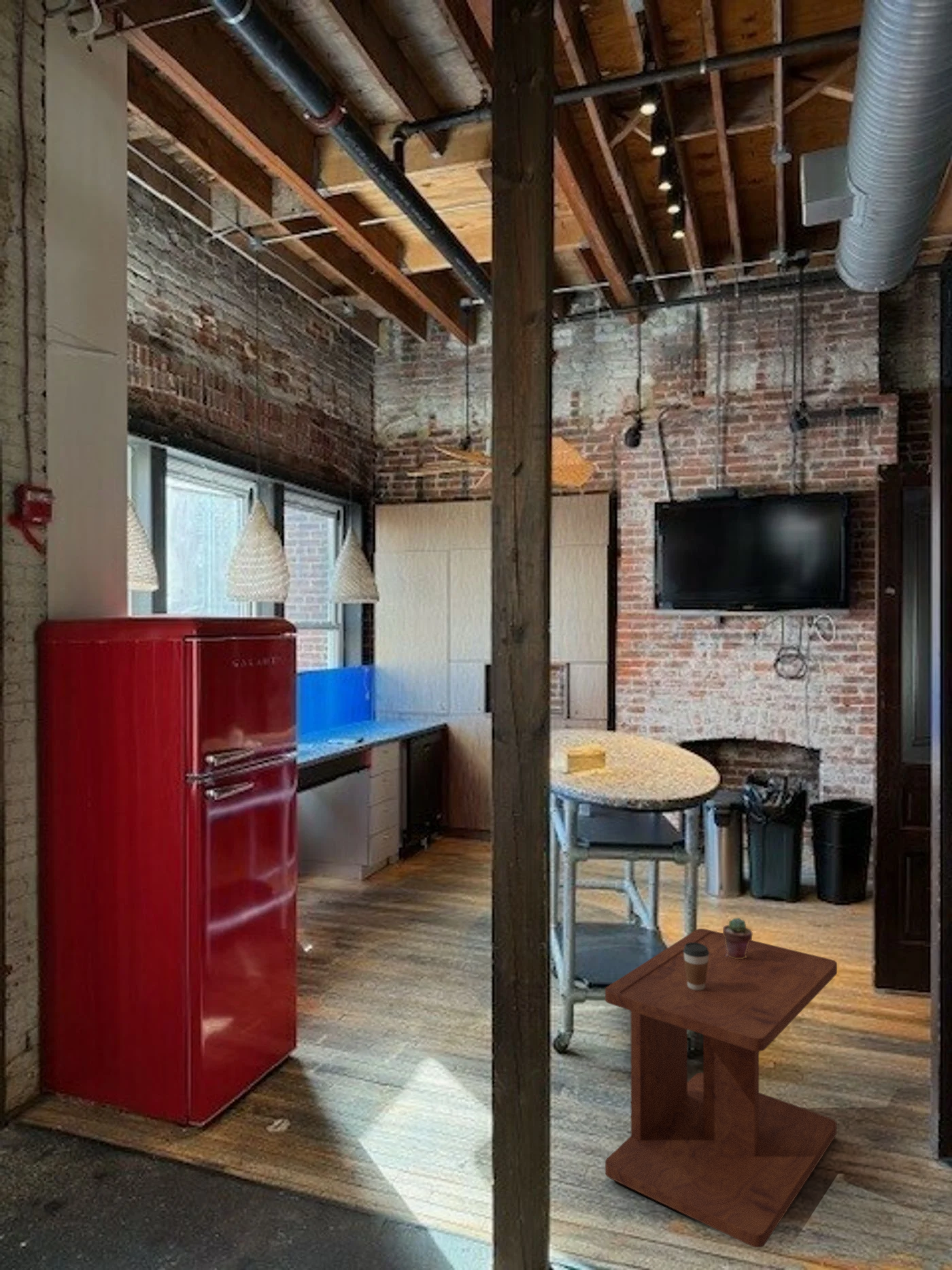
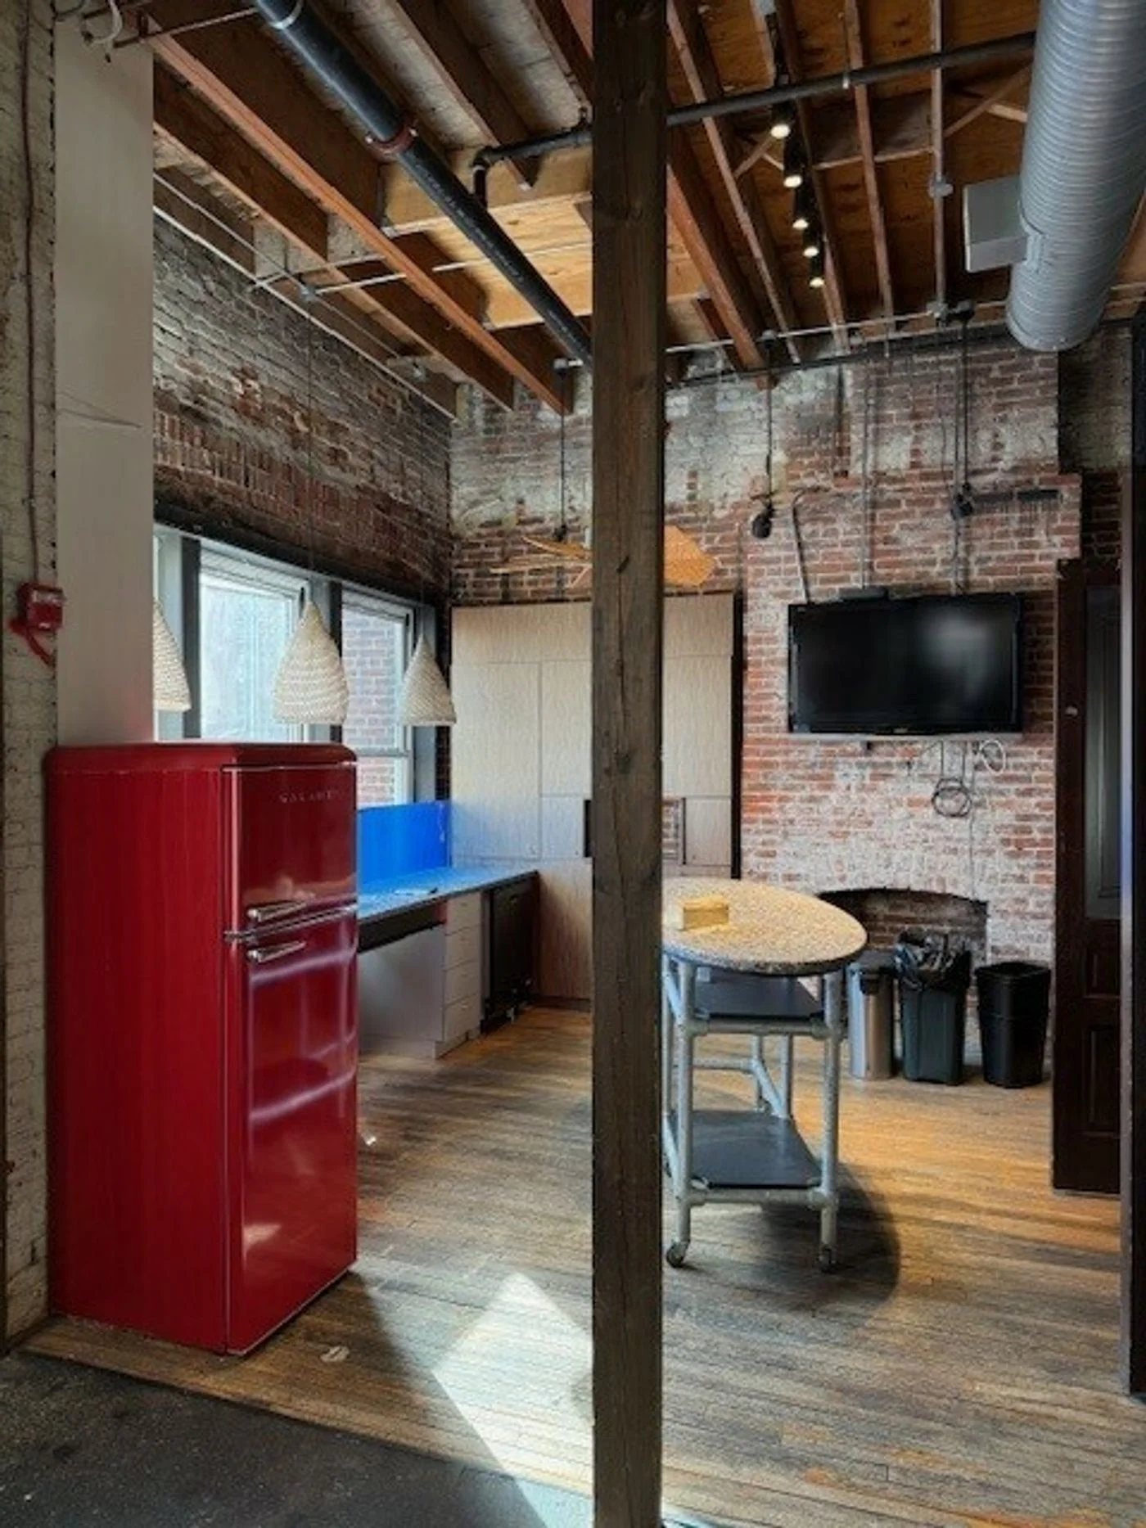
- potted succulent (737, 935)
- coffee cup (696, 965)
- side table (725, 1066)
